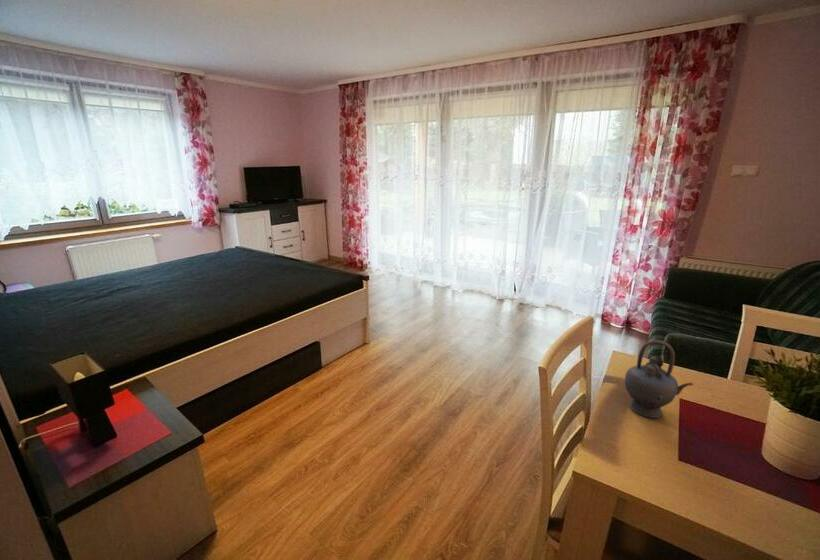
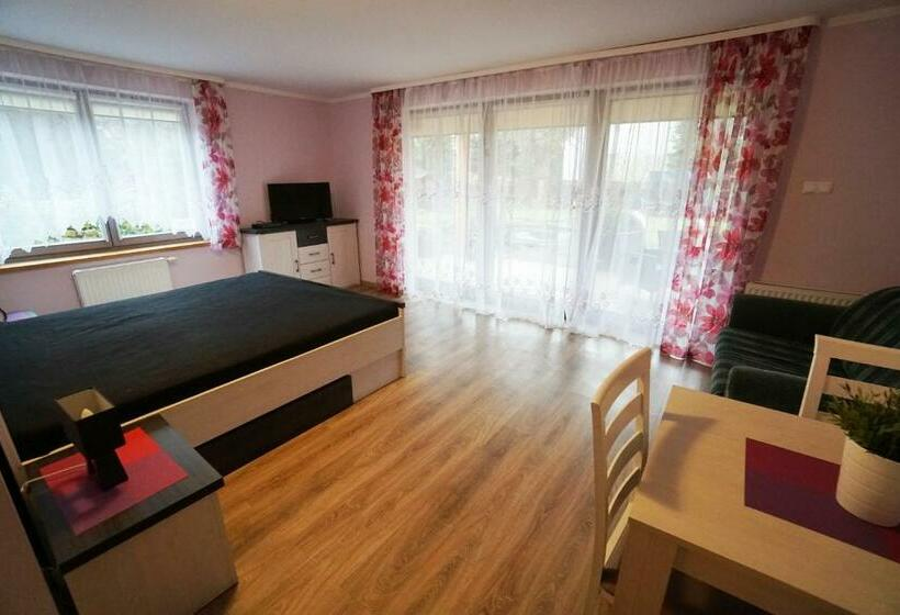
- teapot (657, 378)
